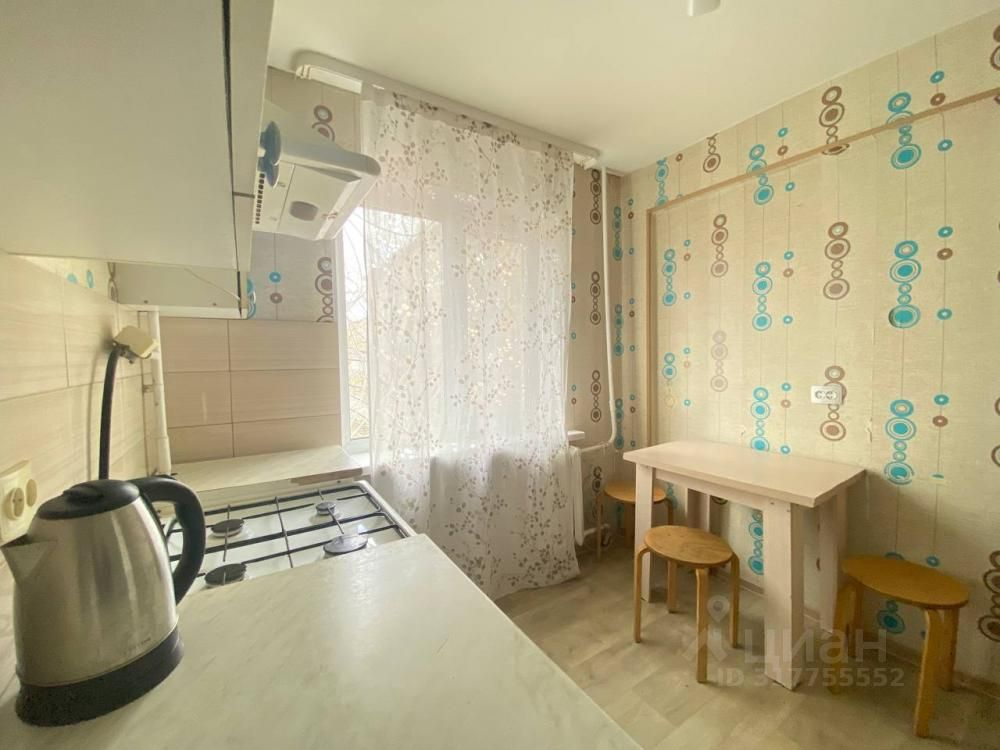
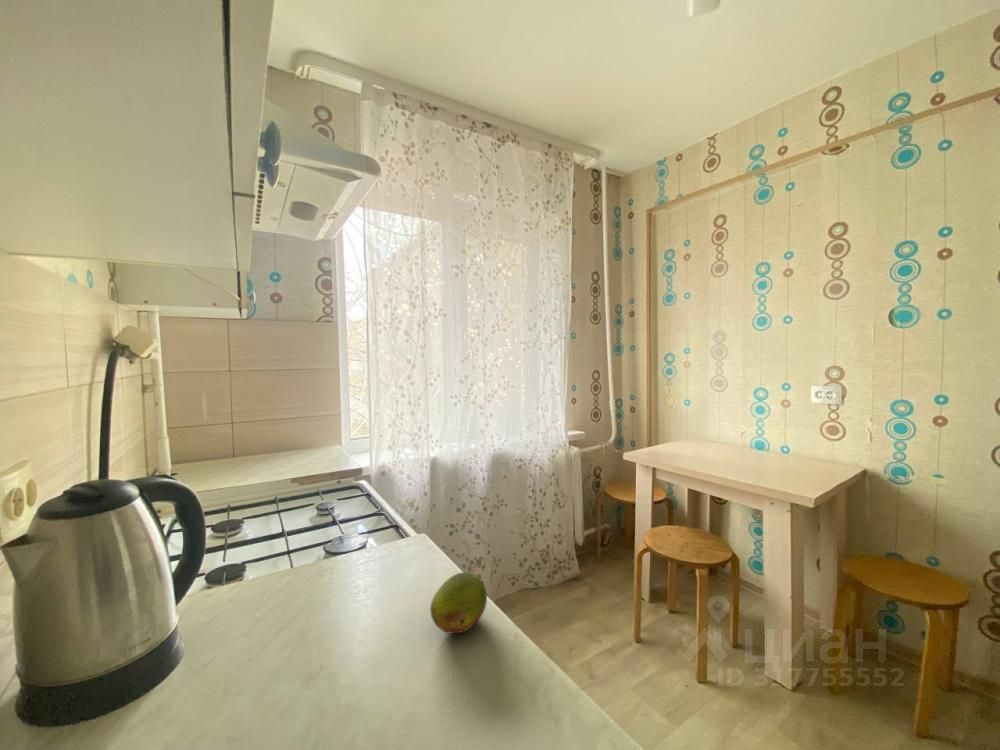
+ fruit (460, 599)
